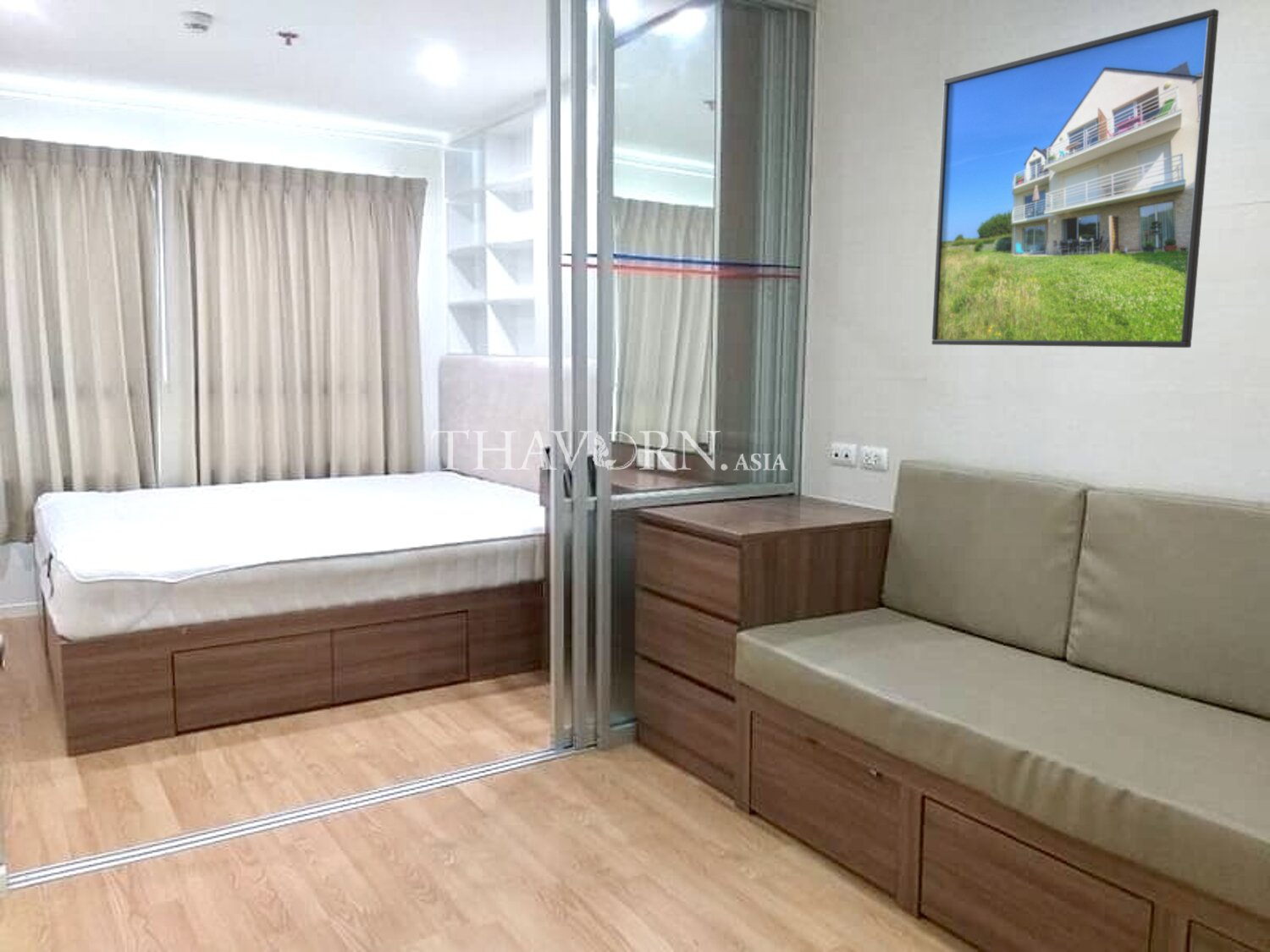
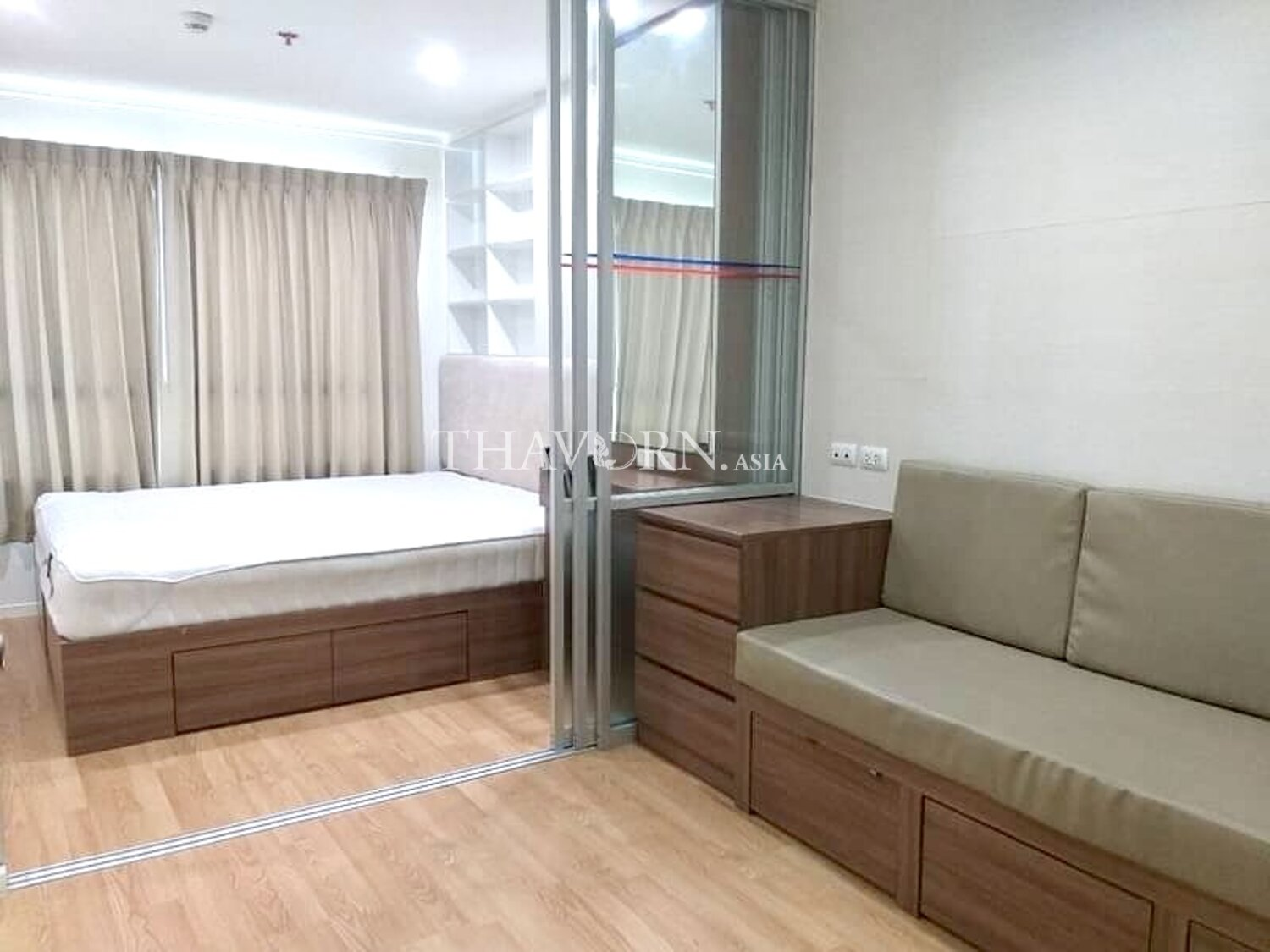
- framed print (1055, 200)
